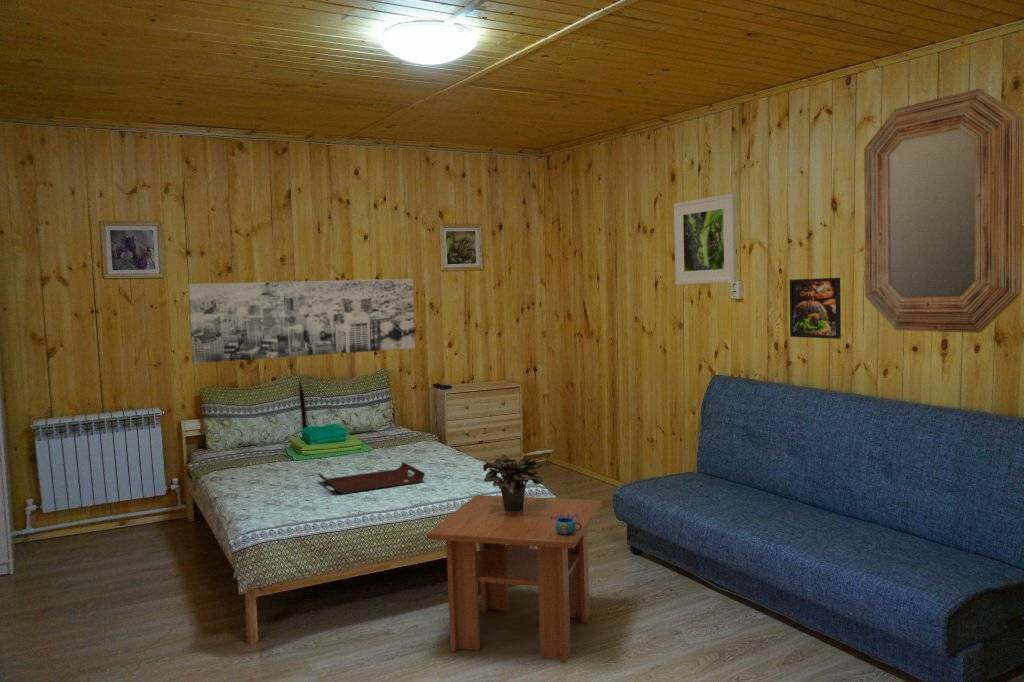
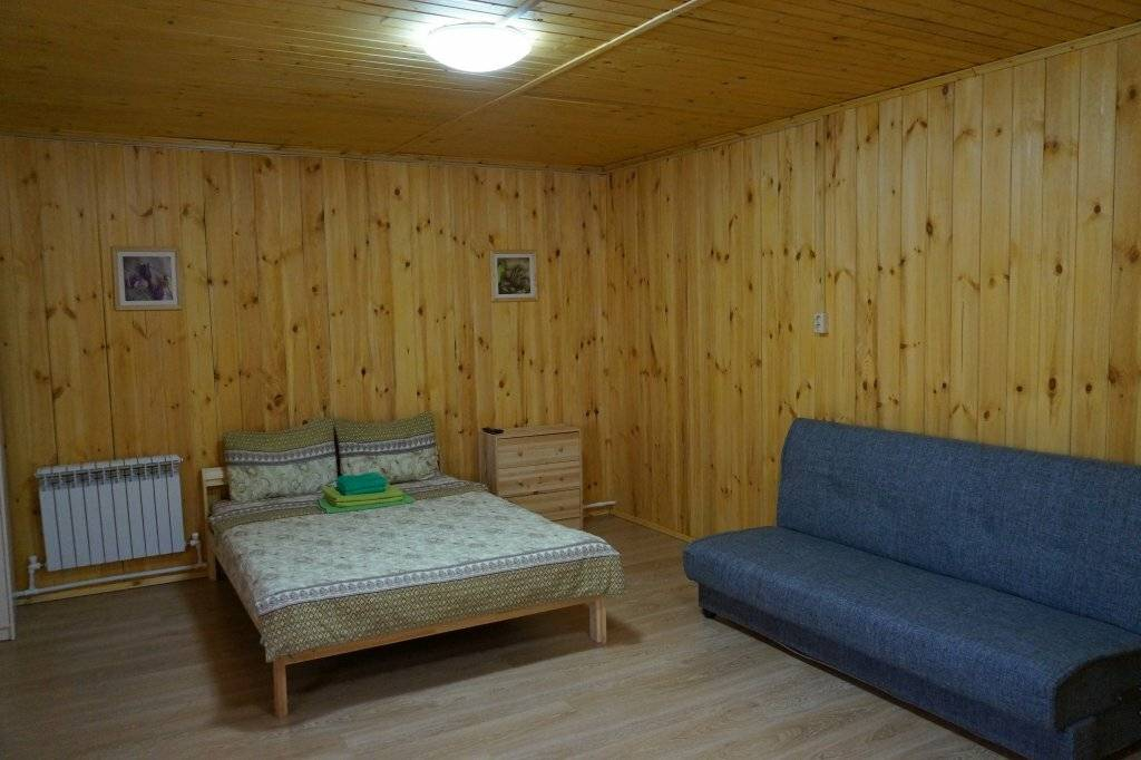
- coffee table (521, 574)
- home mirror (933, 216)
- mug (566, 523)
- potted plant (514, 483)
- serving tray (371, 477)
- wall art (309, 318)
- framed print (814, 308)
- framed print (703, 241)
